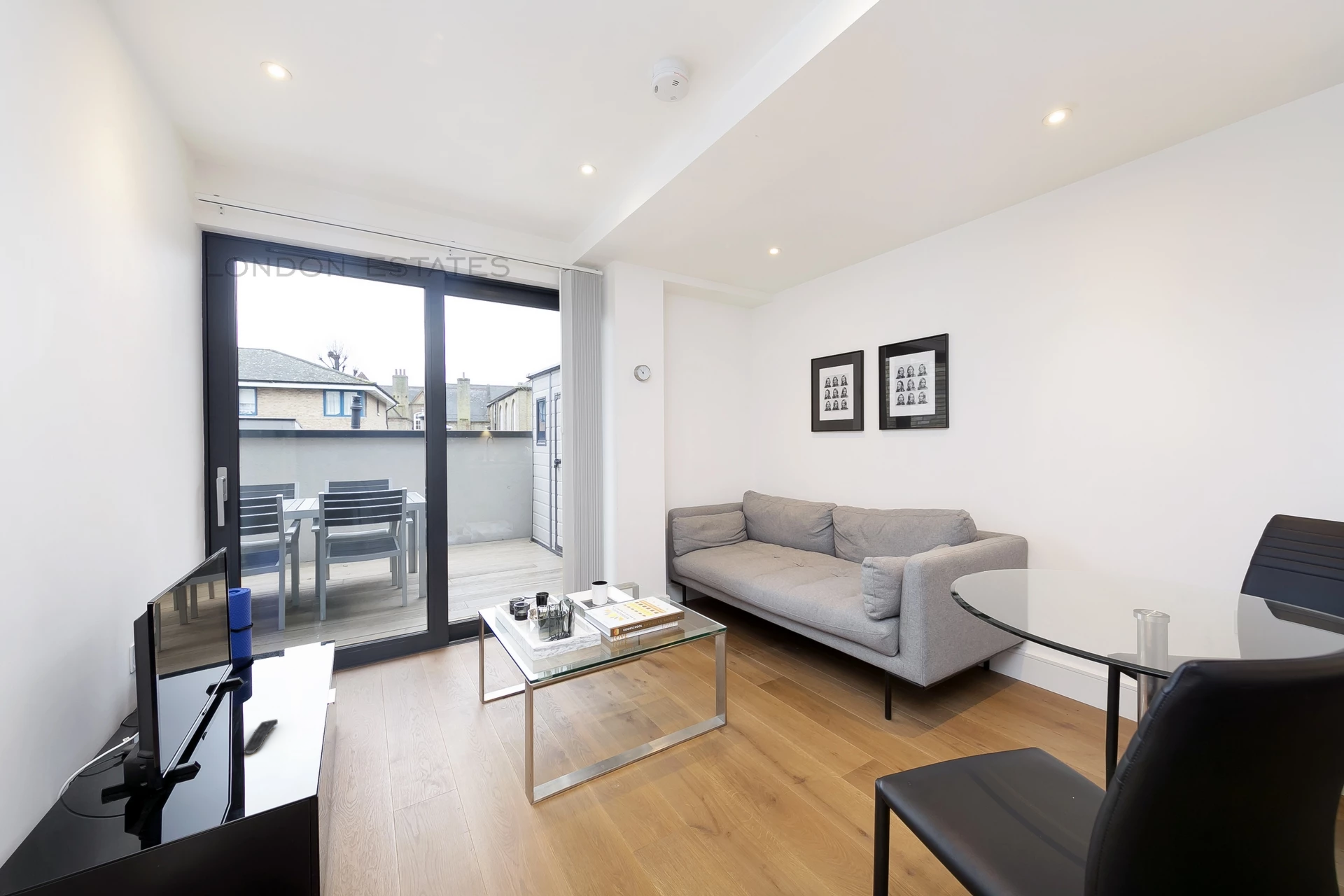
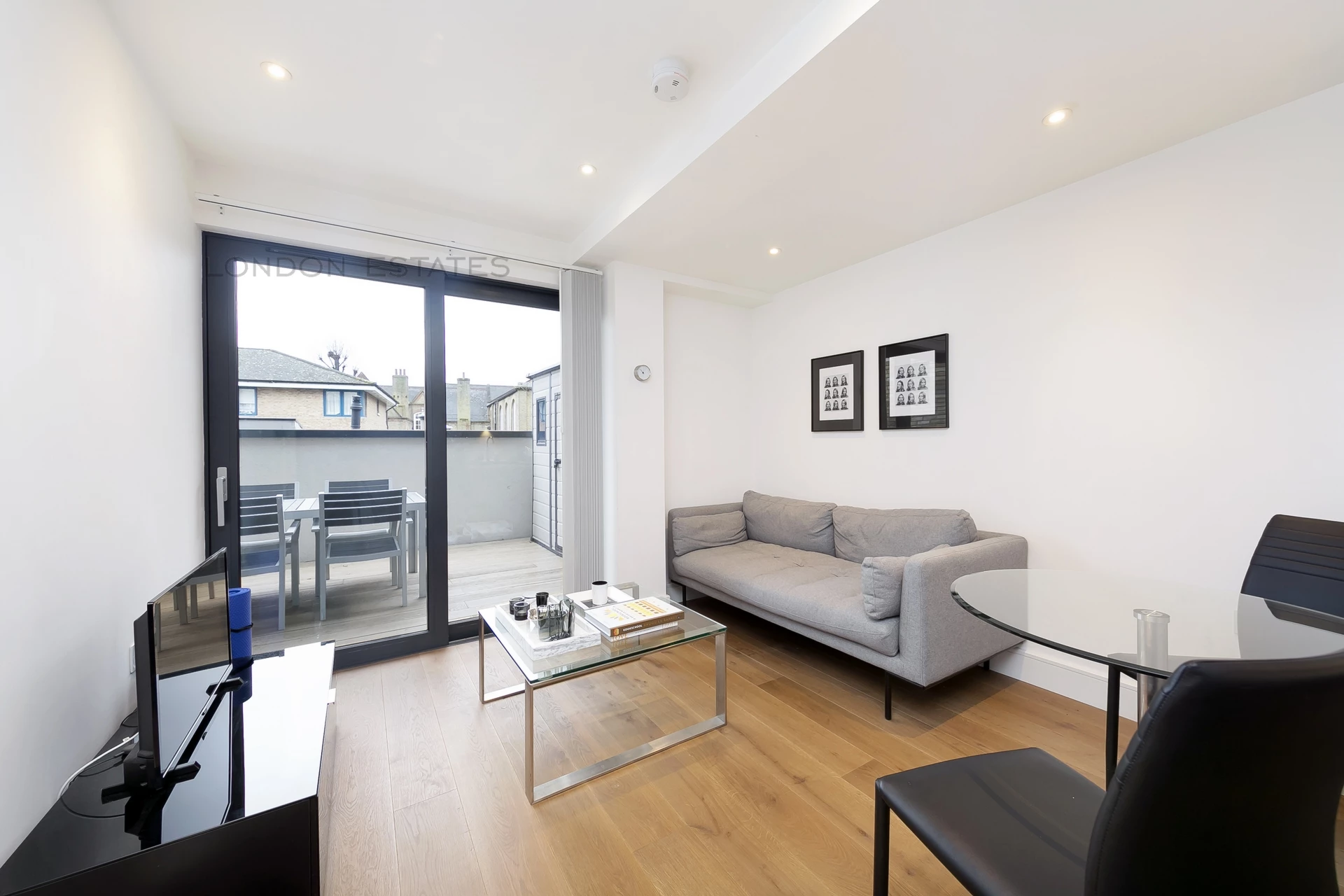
- remote control (260, 736)
